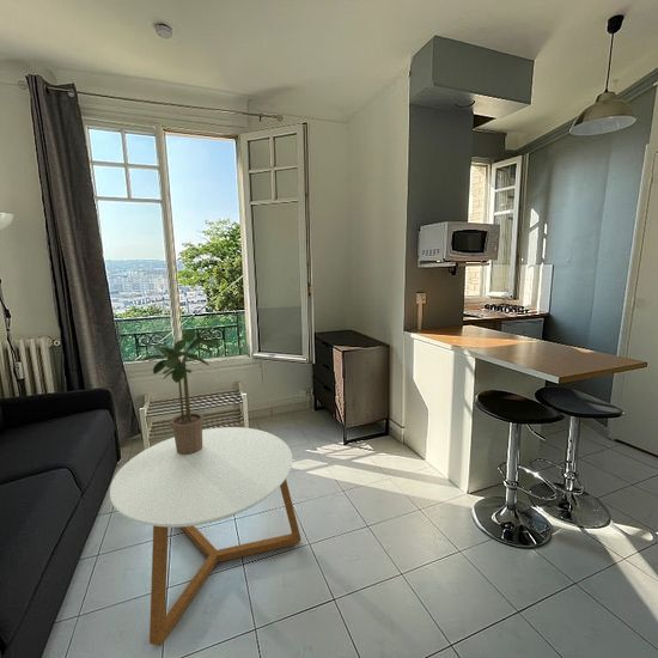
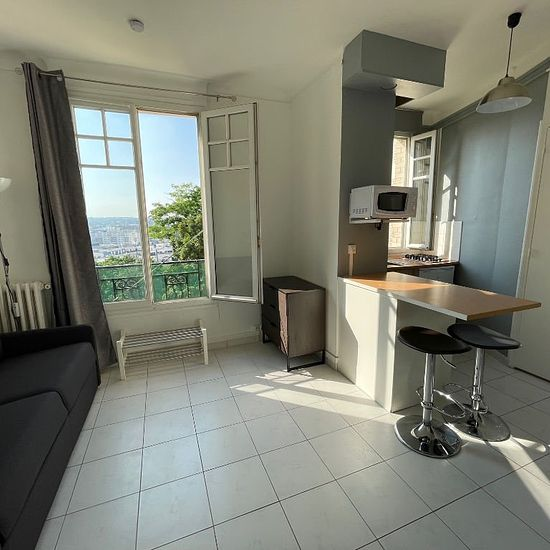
- potted plant (184, 388)
- coffee table (209, 512)
